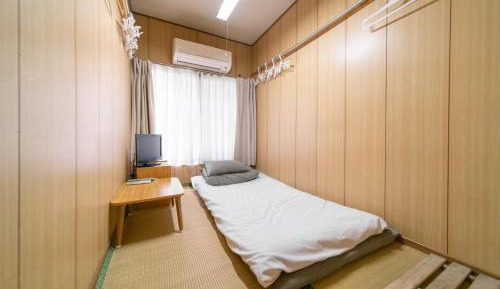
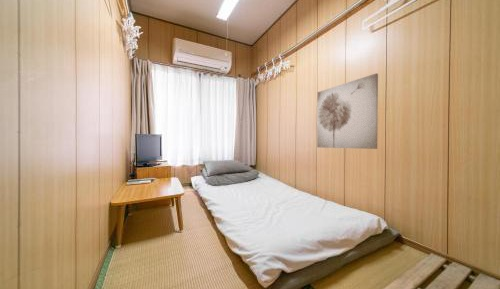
+ wall art (342, 116)
